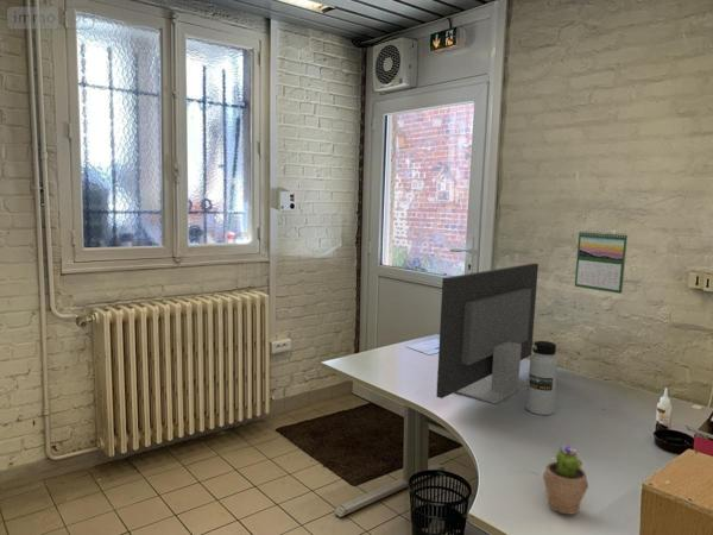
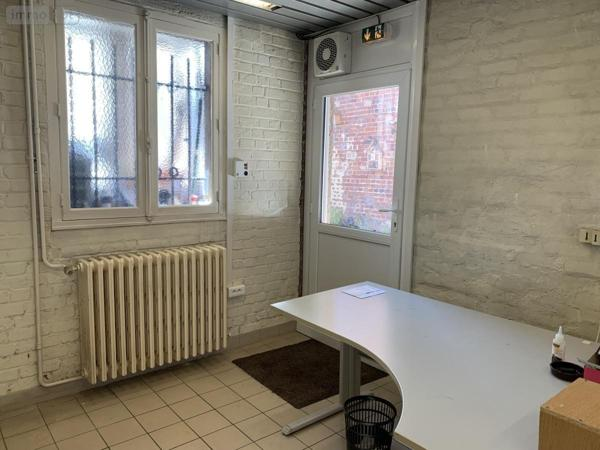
- monitor (493, 328)
- water bottle (542, 377)
- potted cactus (561, 472)
- calendar (600, 260)
